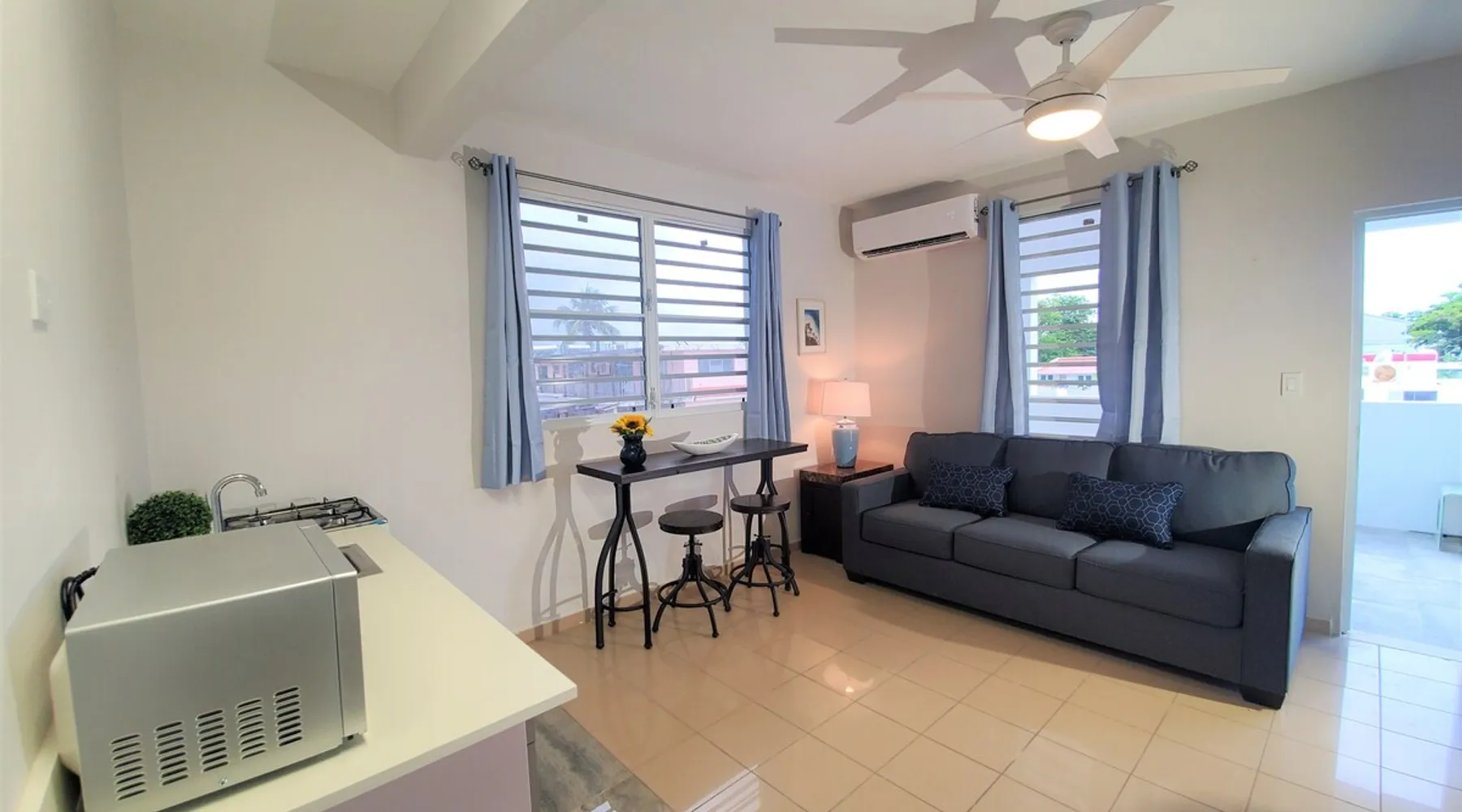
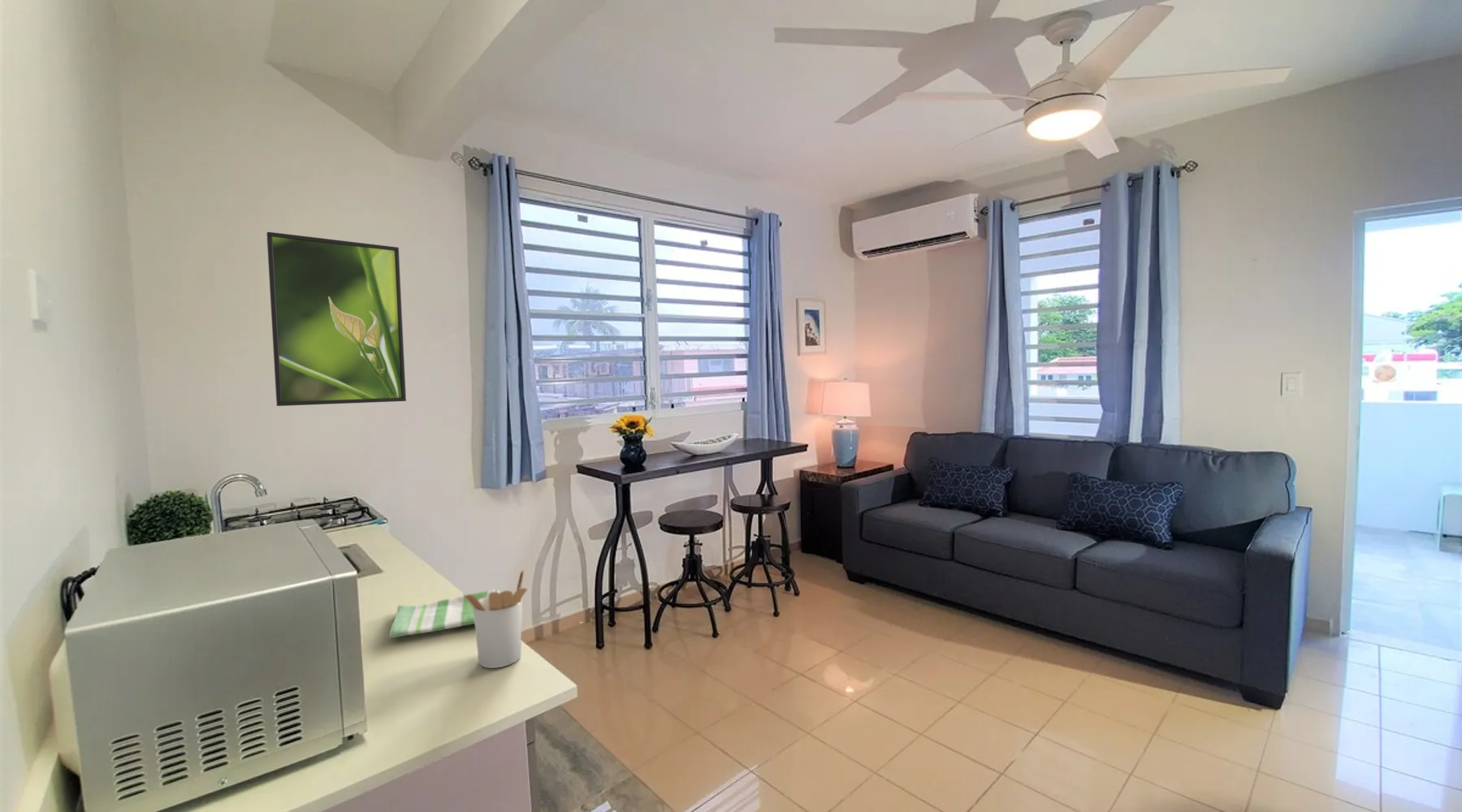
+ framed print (340, 322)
+ dish towel (449, 611)
+ utensil holder (502, 620)
